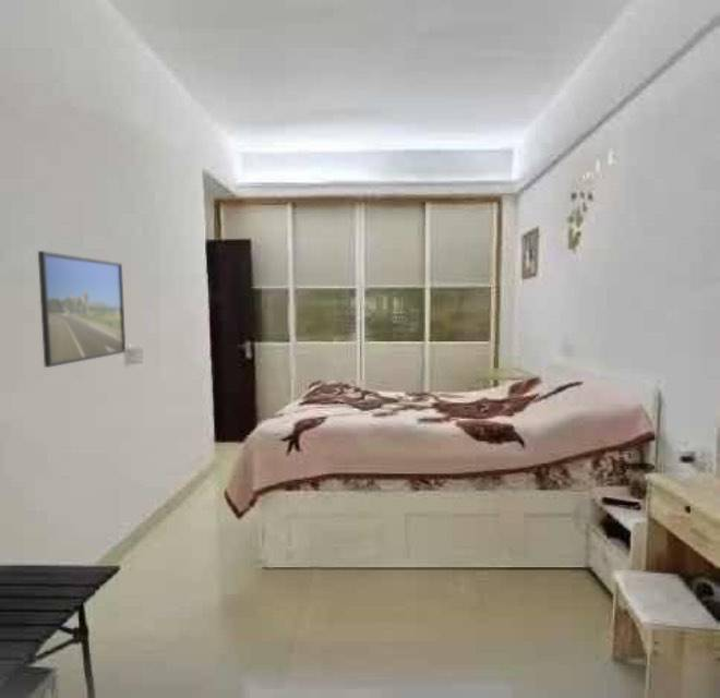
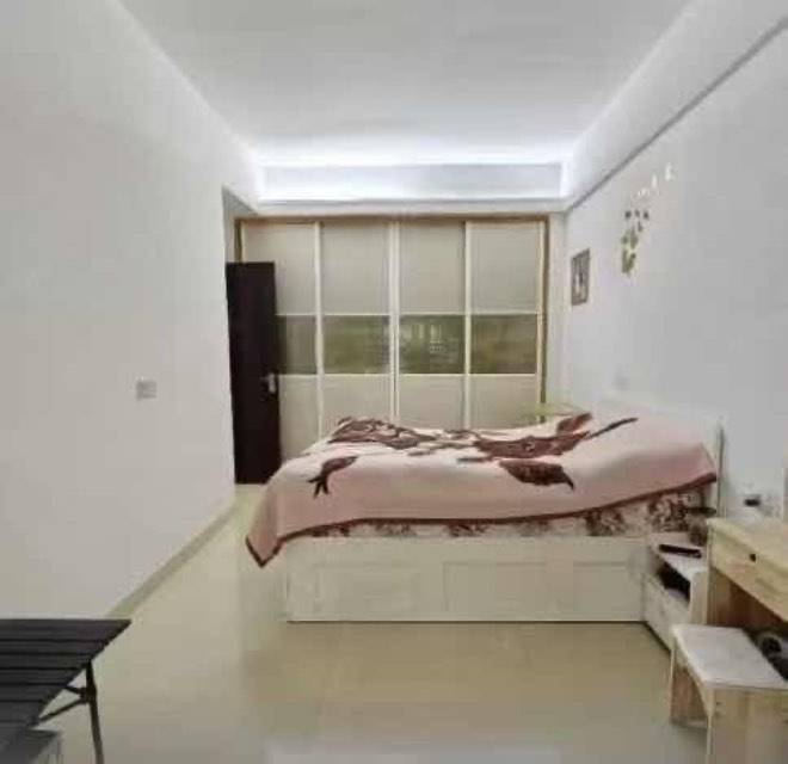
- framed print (87, 309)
